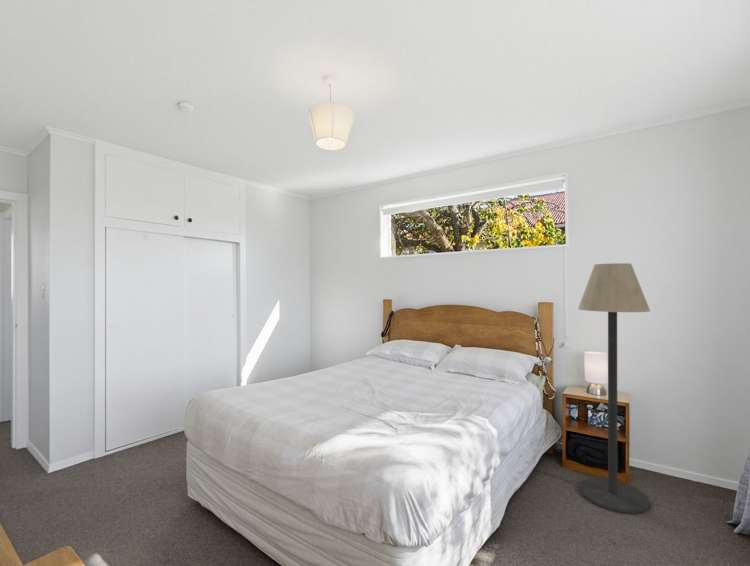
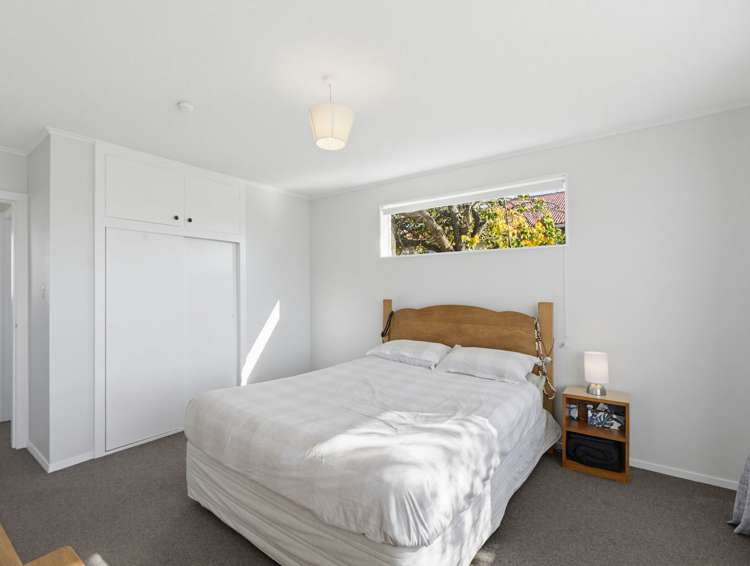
- floor lamp (612, 379)
